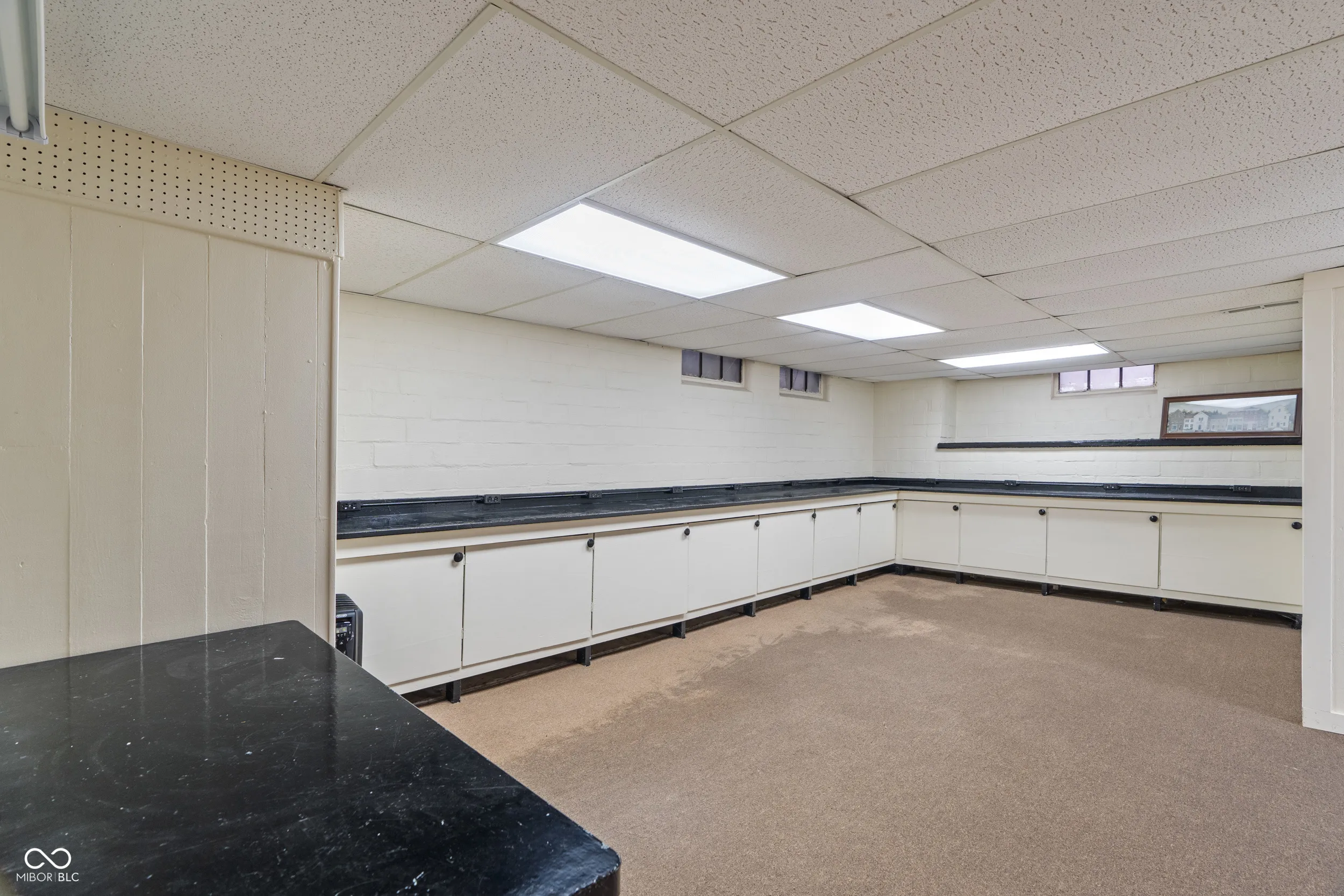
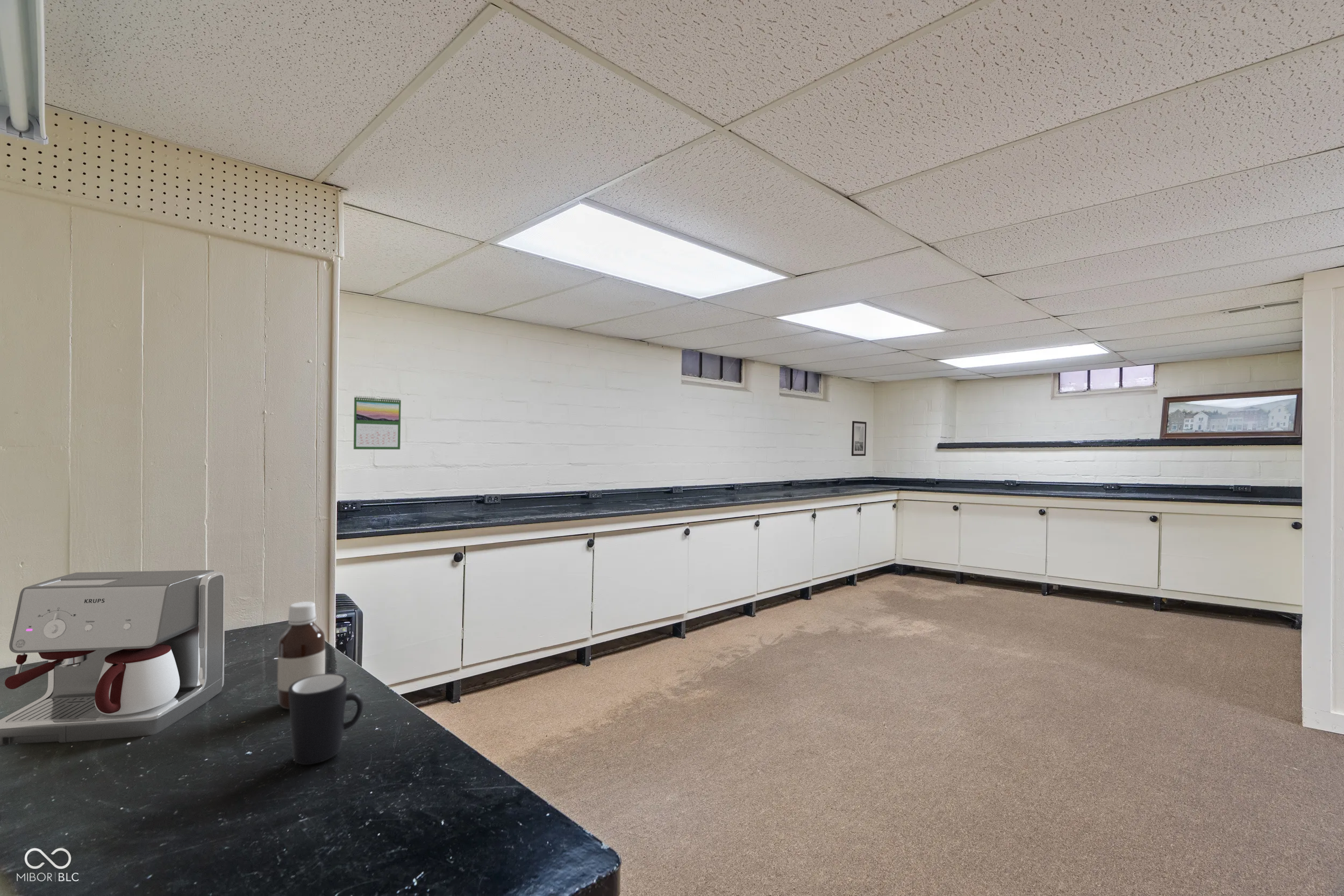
+ mug (327, 717)
+ coffee maker (119, 647)
+ bottle (302, 653)
+ wall art (859, 439)
+ calendar (377, 422)
